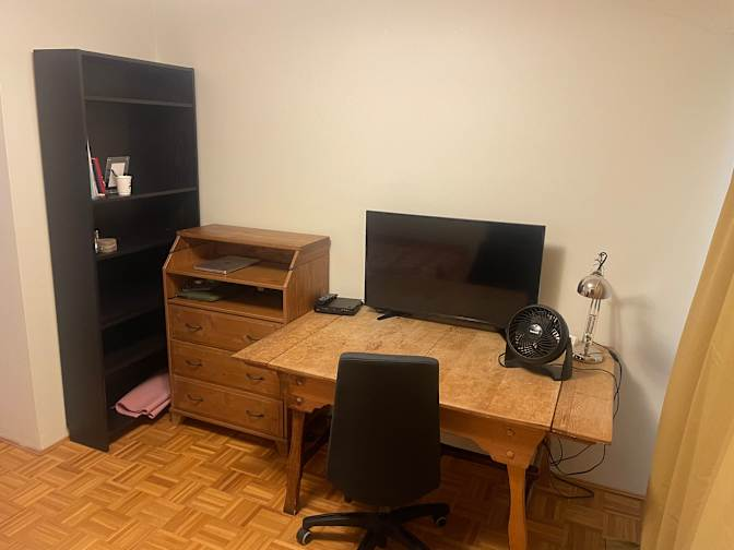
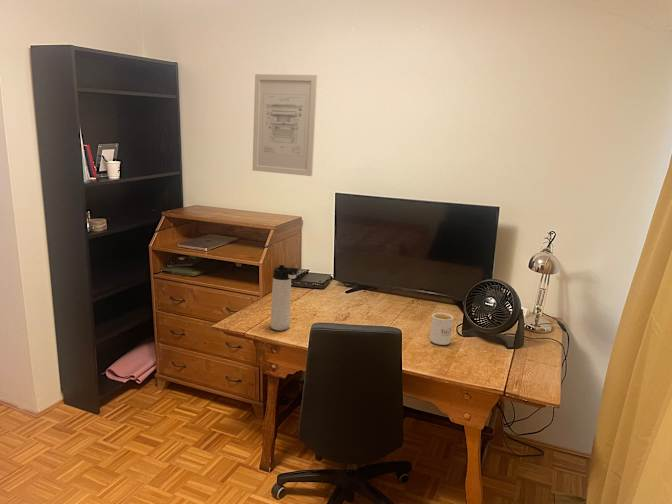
+ thermos bottle (284, 298)
+ mug (442, 327)
+ wall art (283, 124)
